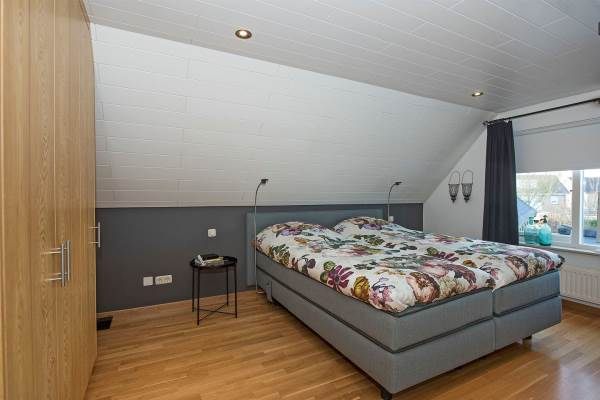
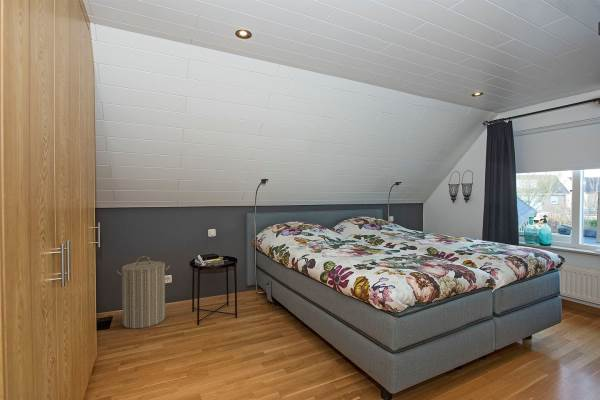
+ laundry hamper (144, 288)
